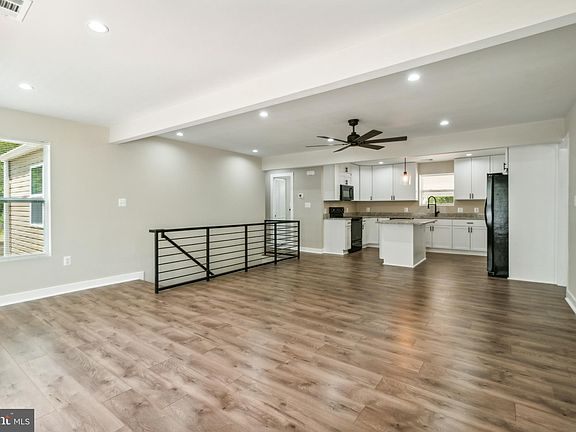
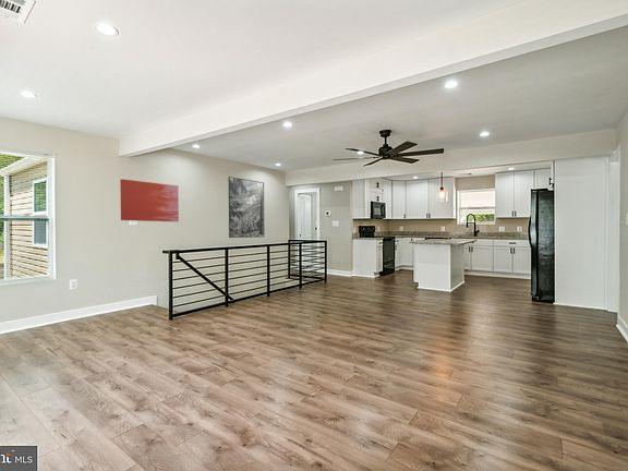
+ wall art (150, 202)
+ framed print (246, 208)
